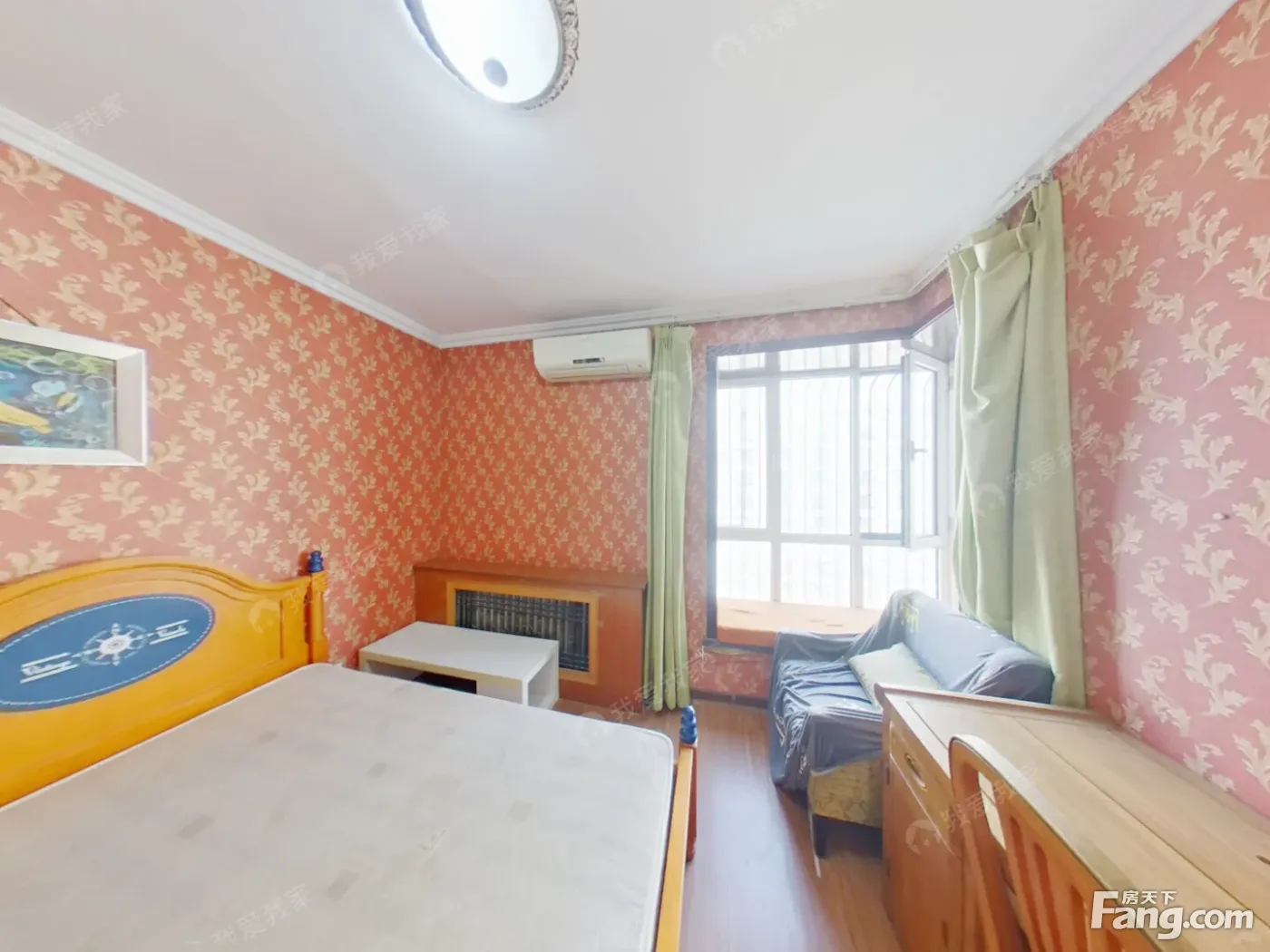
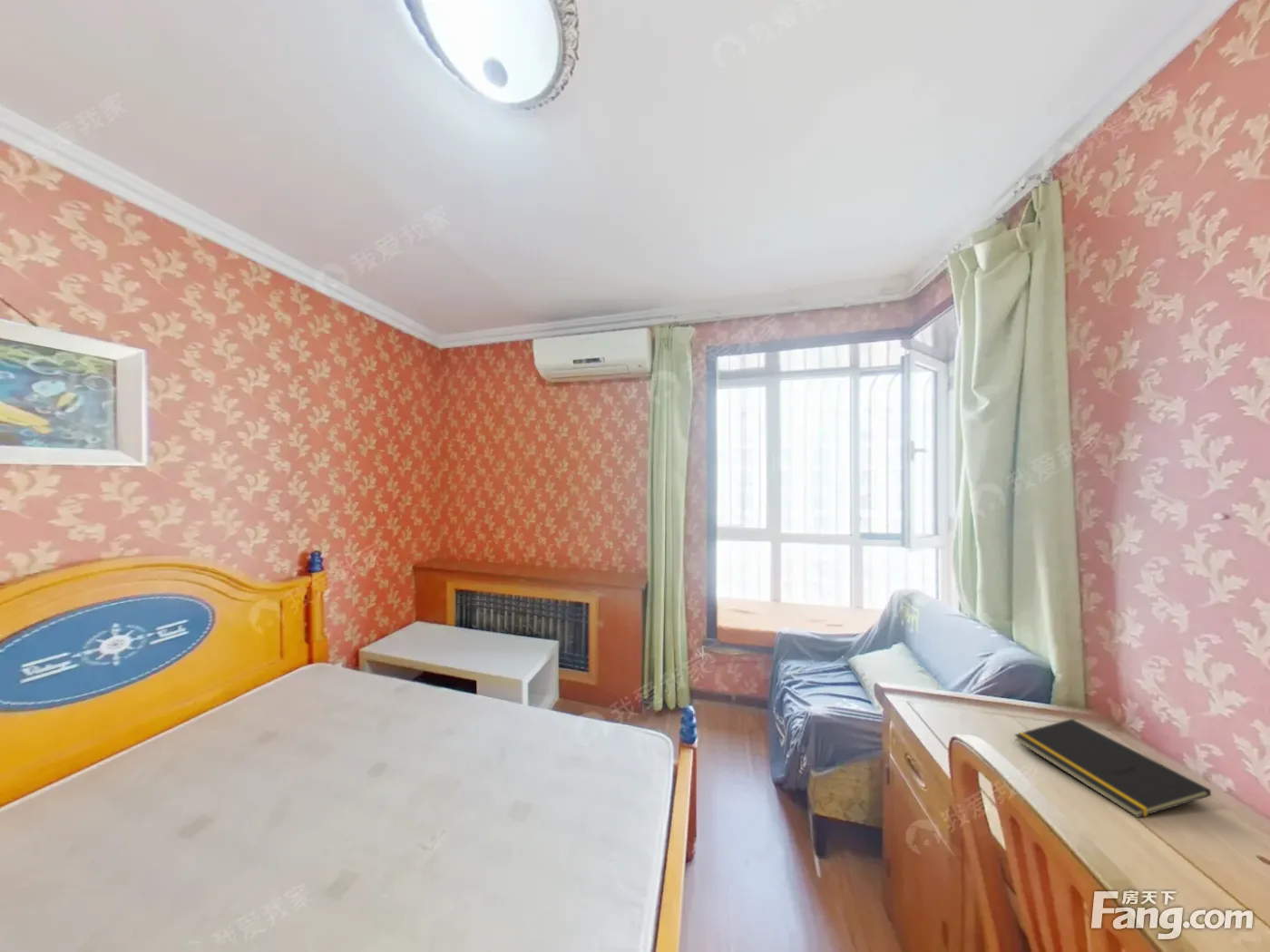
+ notepad (1100, 762)
